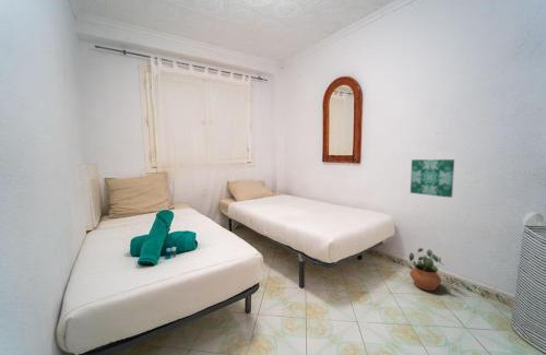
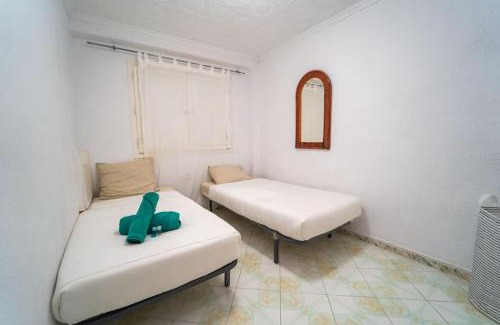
- wall art (430, 177)
- potted plant (426, 267)
